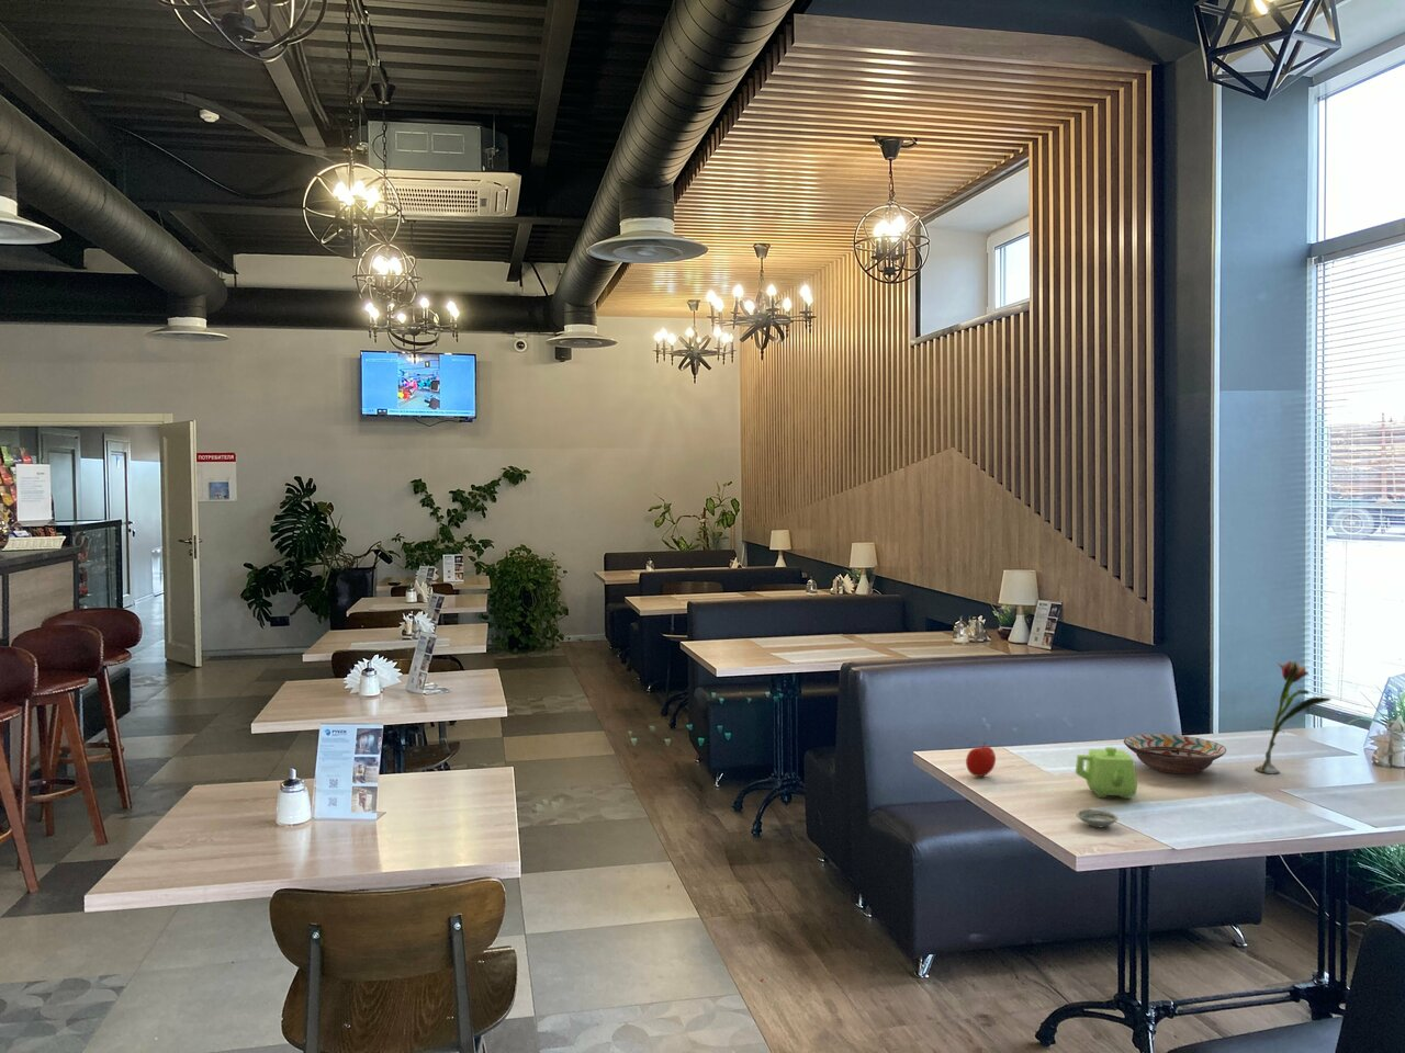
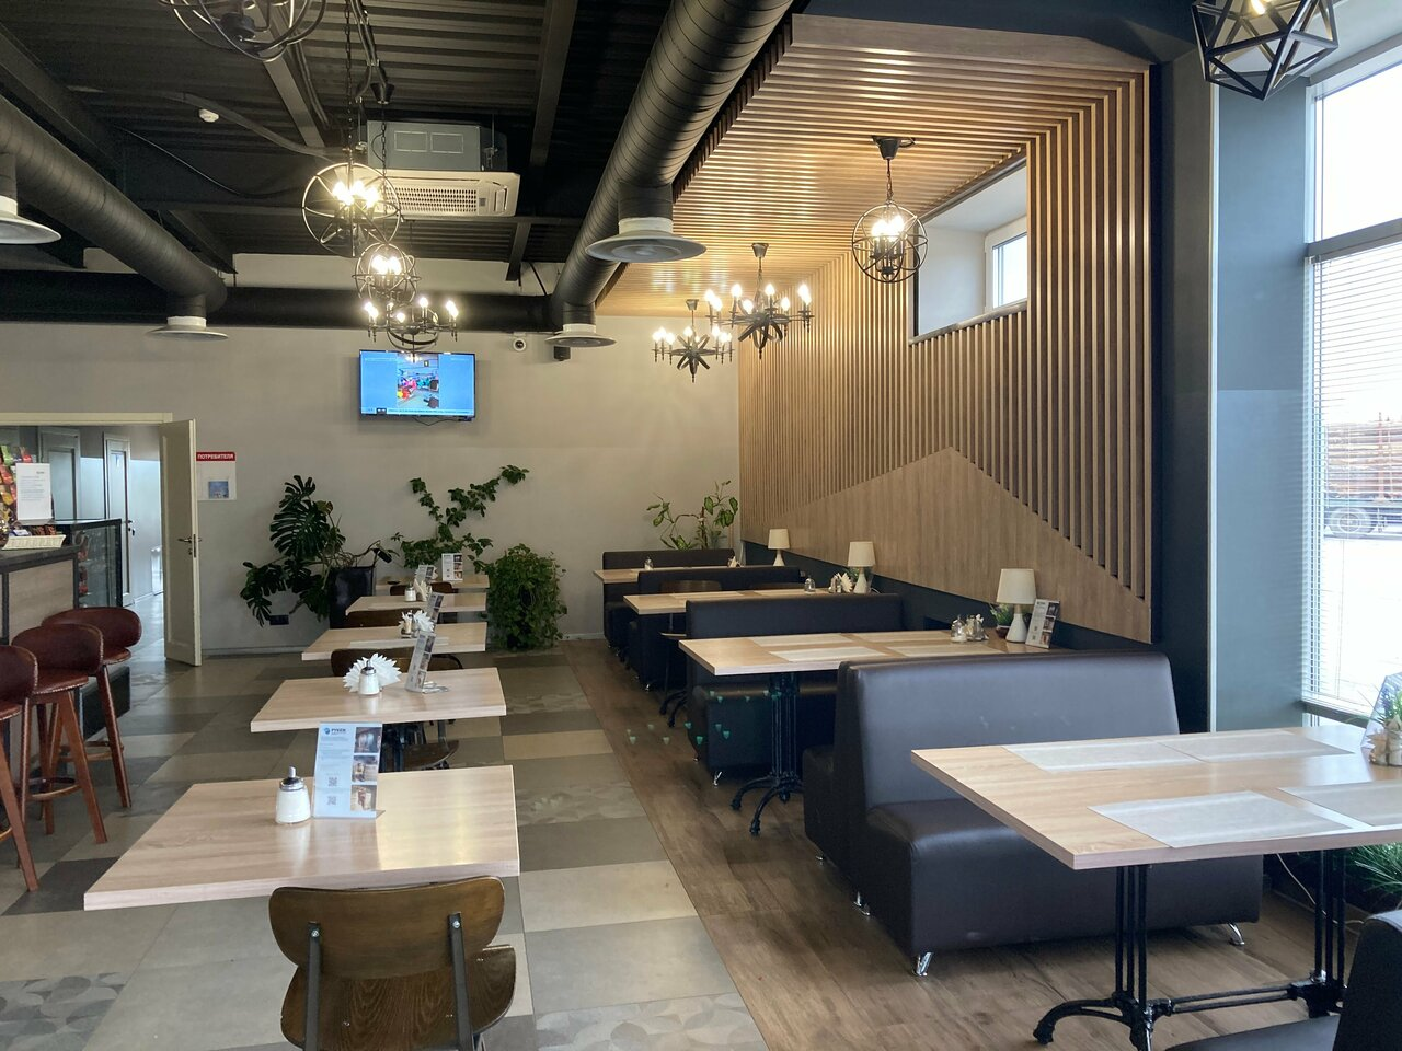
- decorative bowl (1174, 755)
- fruit (980, 758)
- flower (1286, 716)
- teapot (1106, 772)
- saucer (1096, 820)
